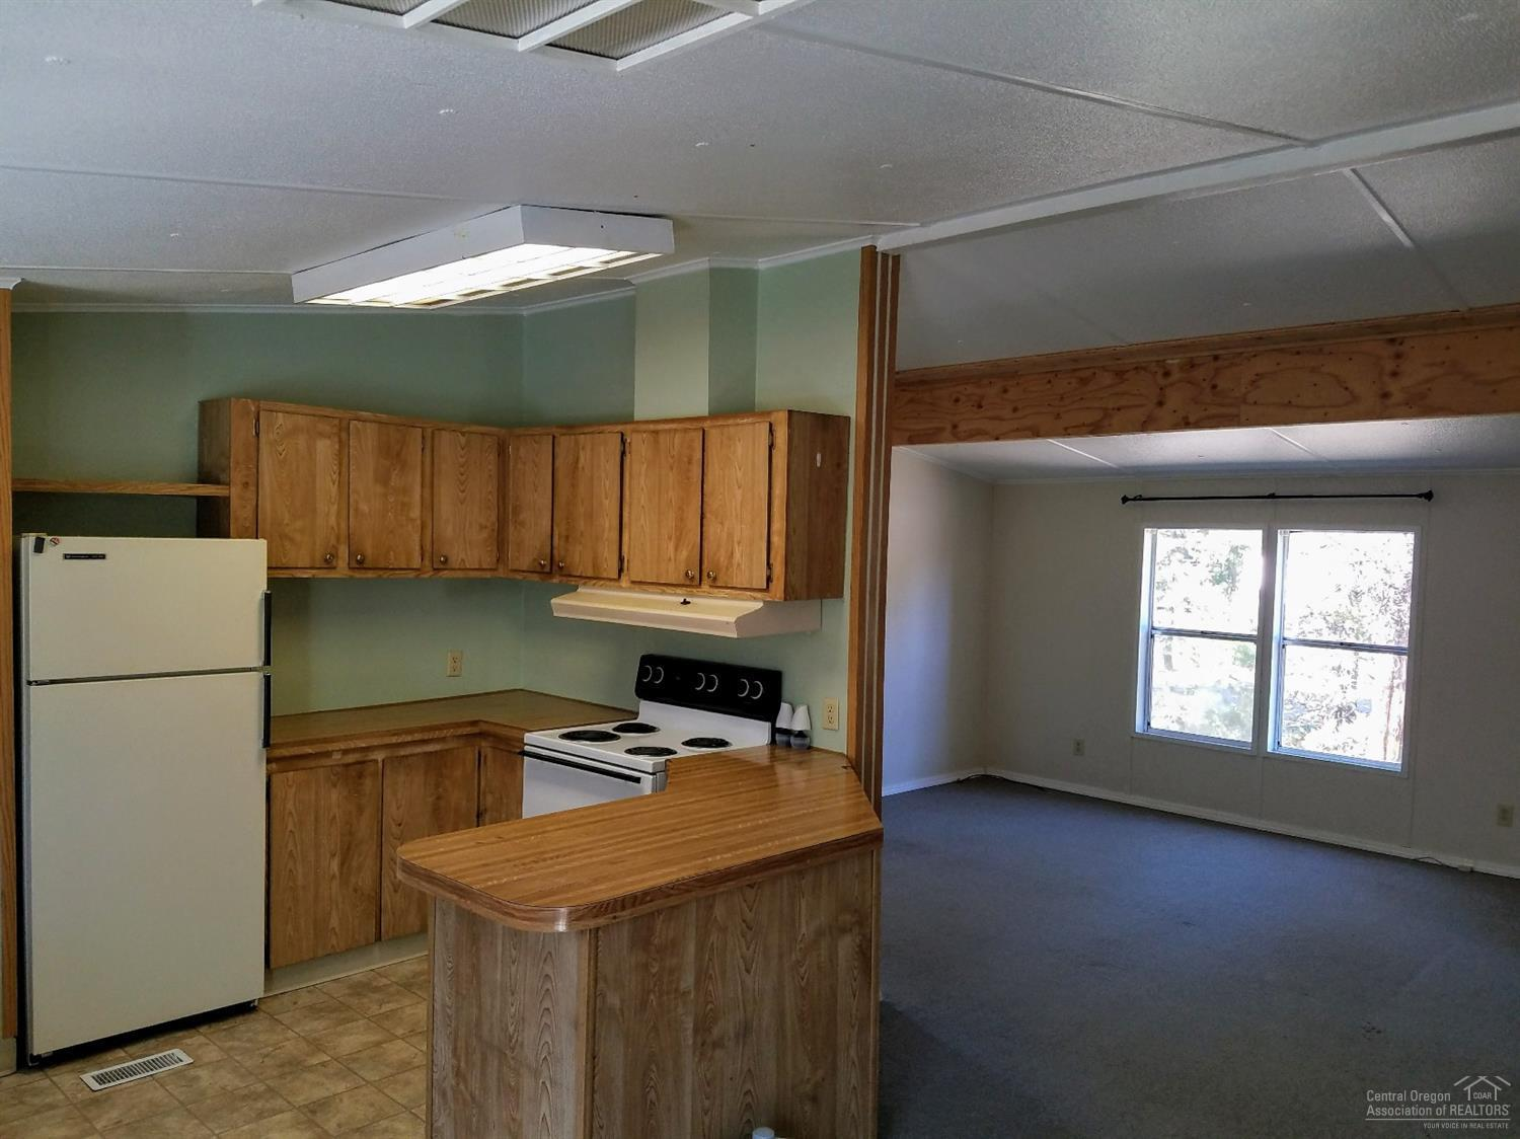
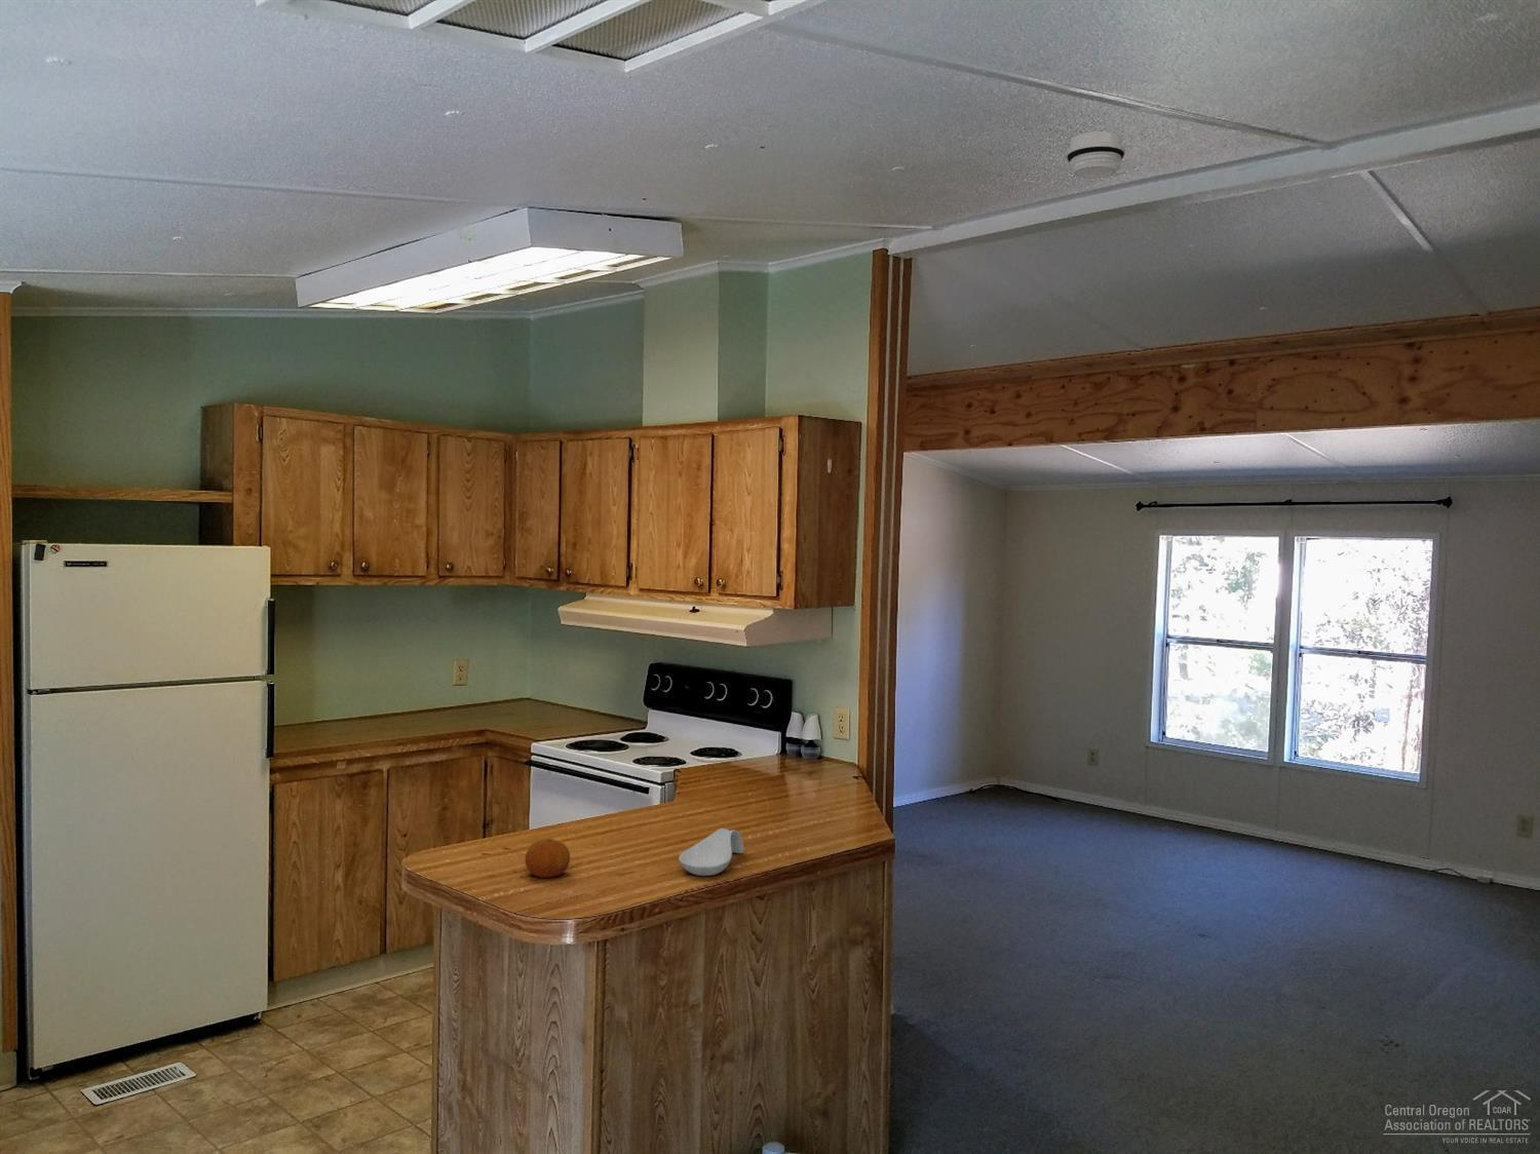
+ smoke detector (1095, 155)
+ fruit (548, 857)
+ spoon rest (715, 850)
